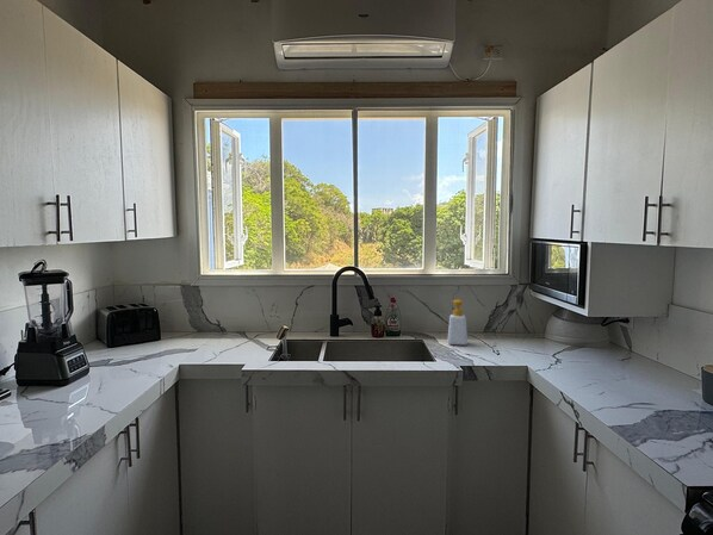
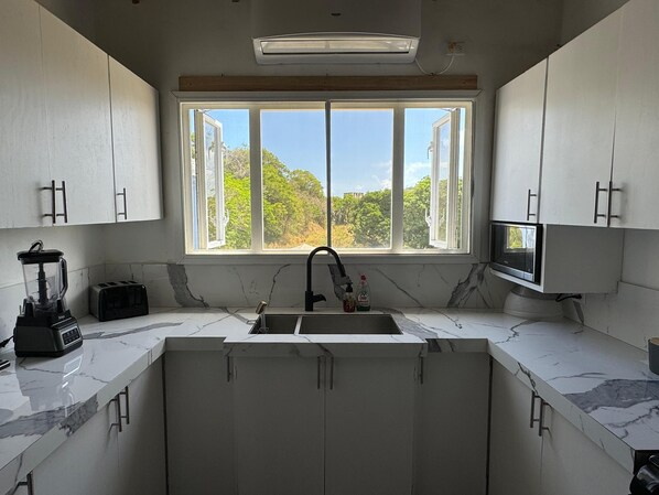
- soap bottle (457, 321)
